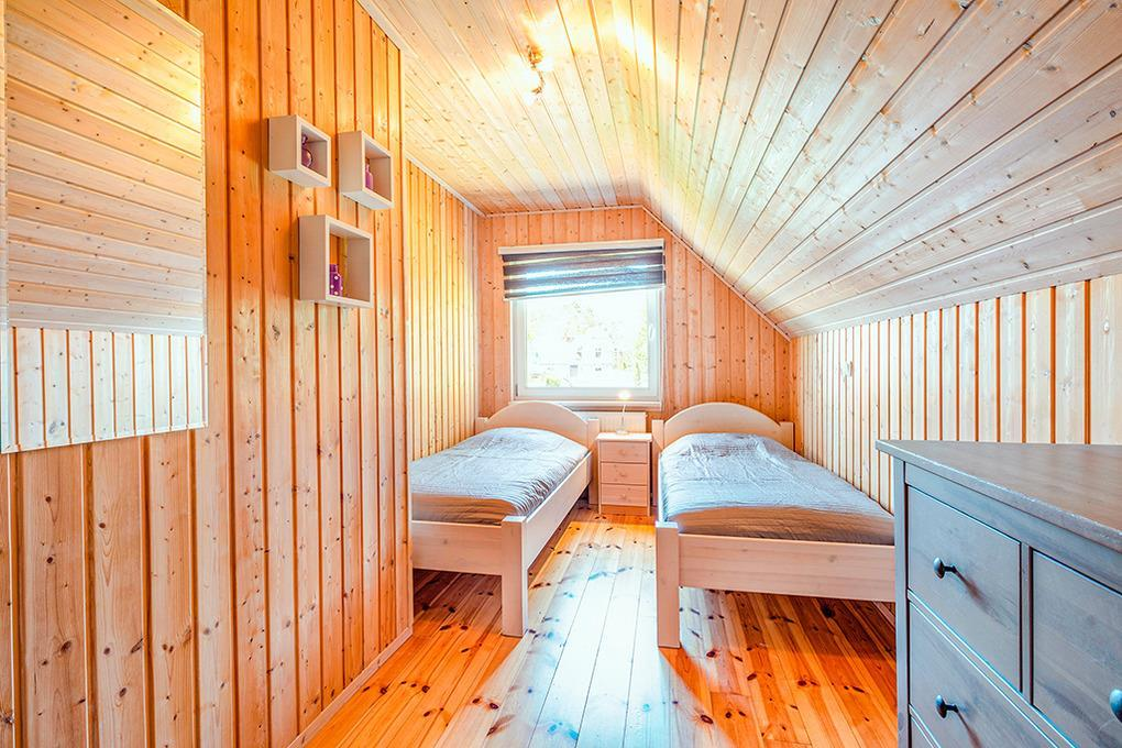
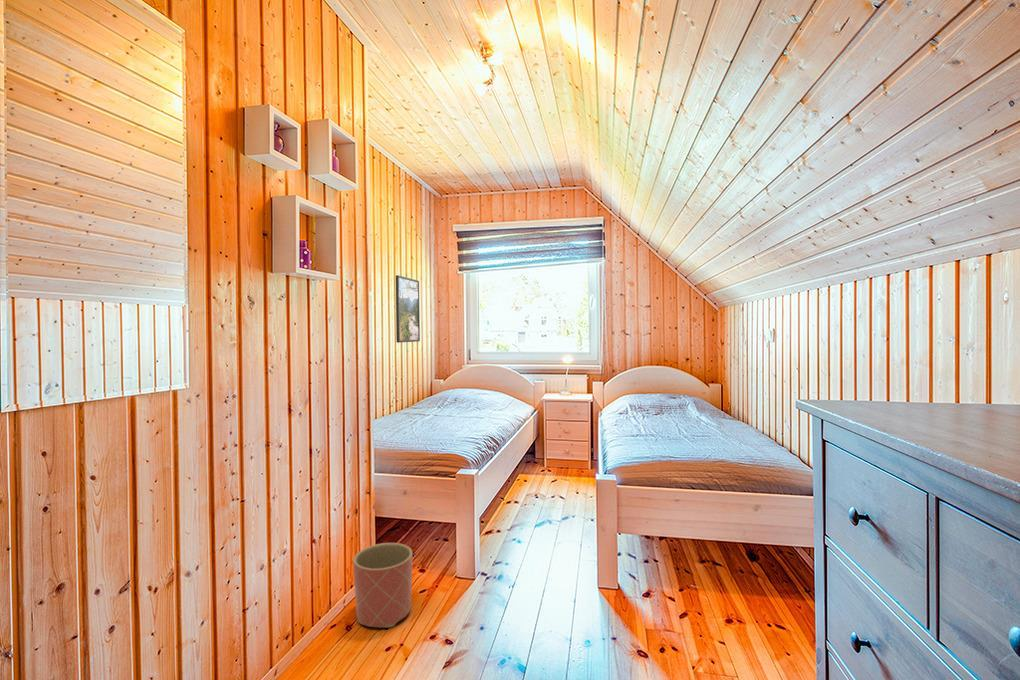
+ planter (383, 584)
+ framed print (408, 310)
